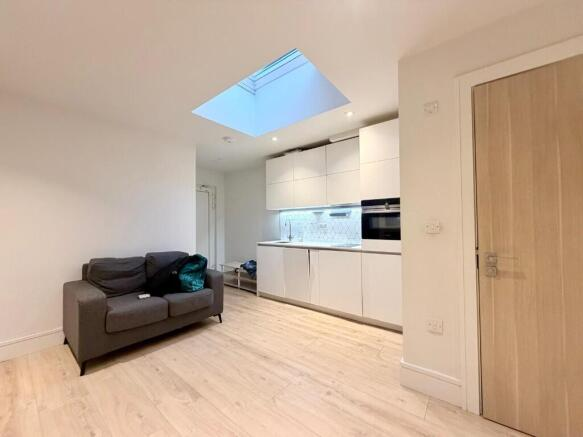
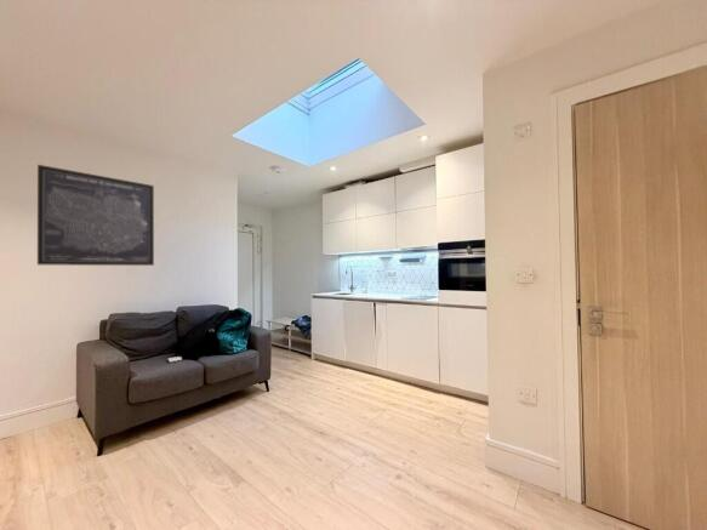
+ wall art (102, 220)
